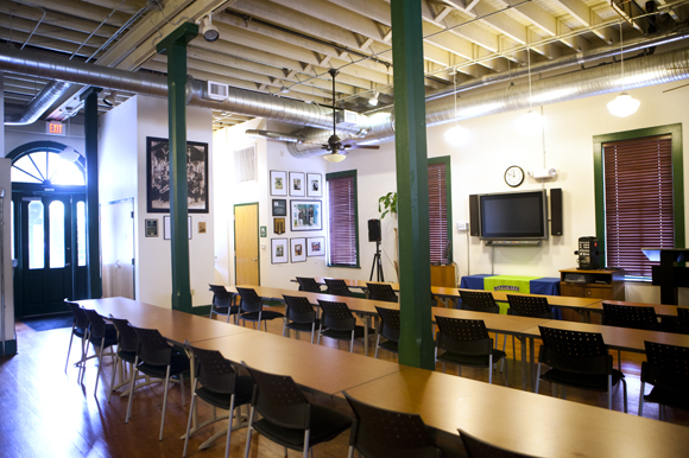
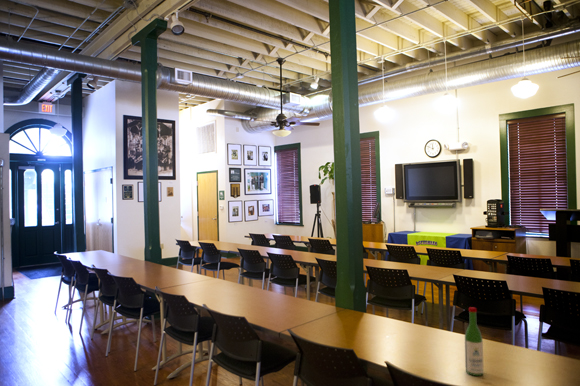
+ wine bottle (473, 340)
